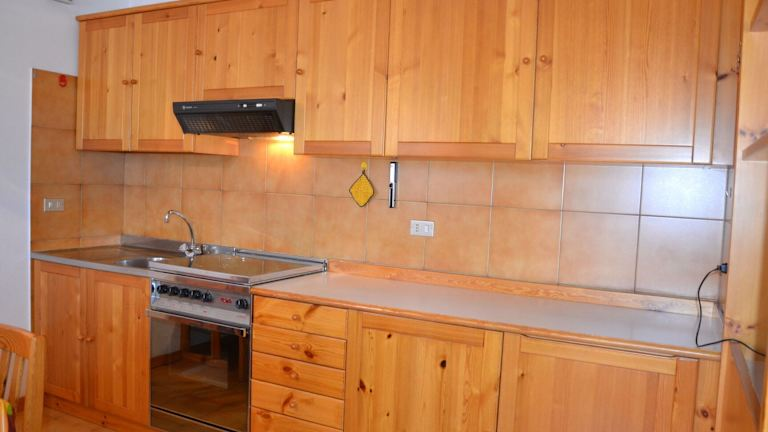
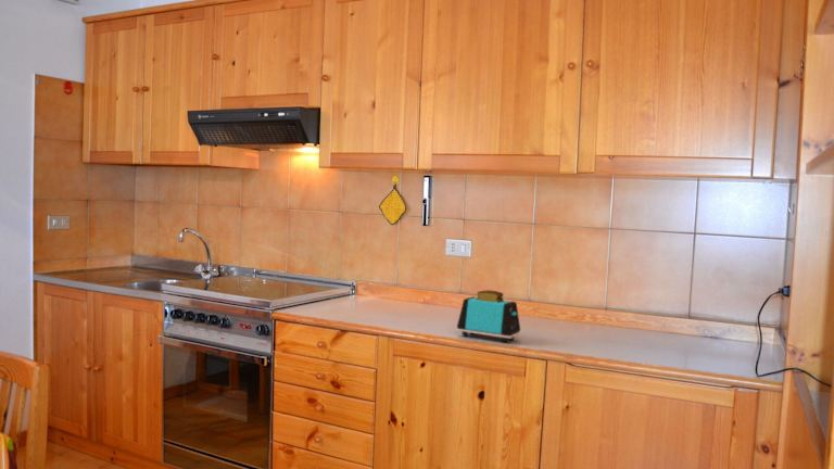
+ toaster (489, 314)
